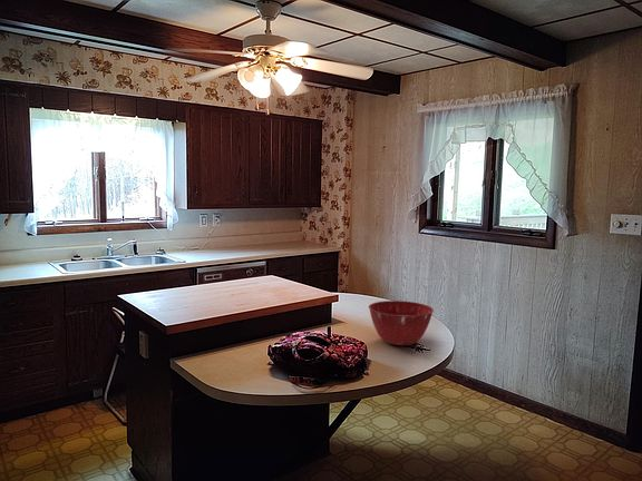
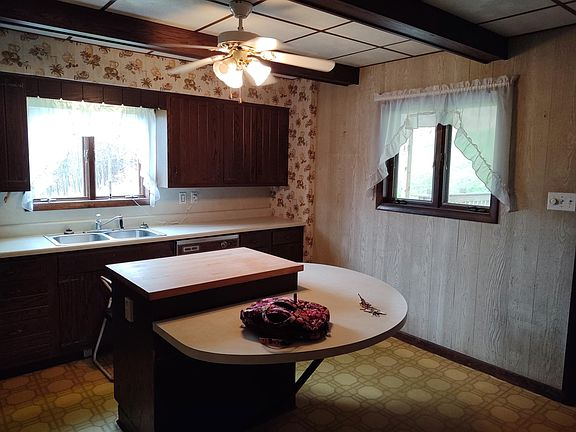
- mixing bowl (400, 324)
